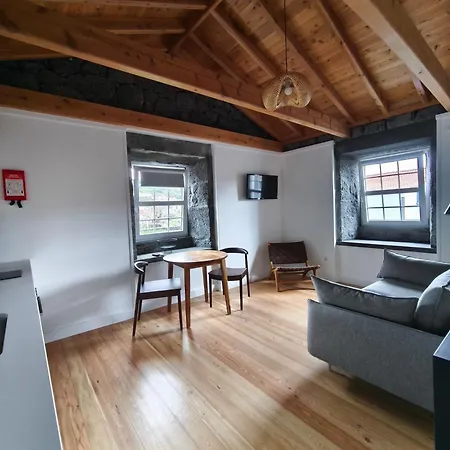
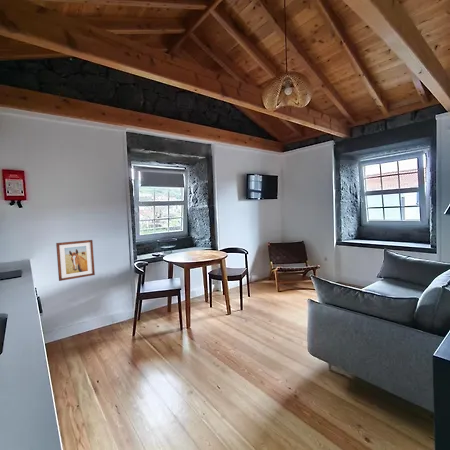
+ wall art (76, 259)
